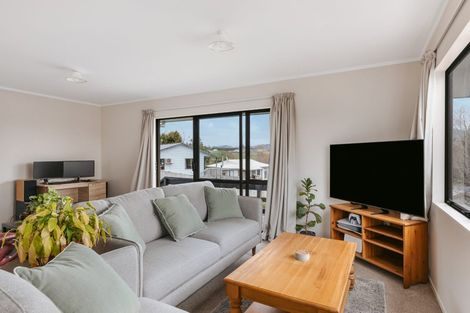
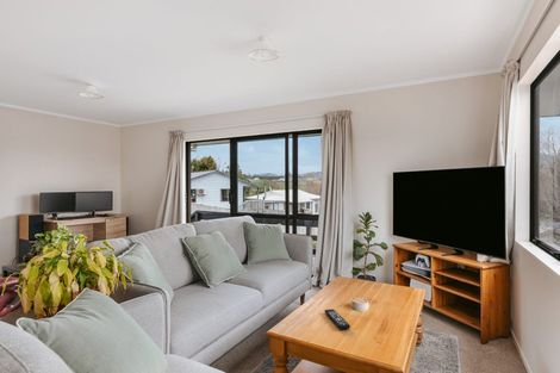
+ remote control (336, 318)
